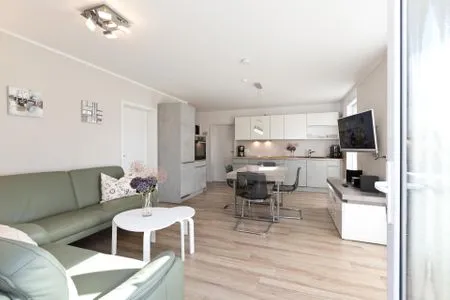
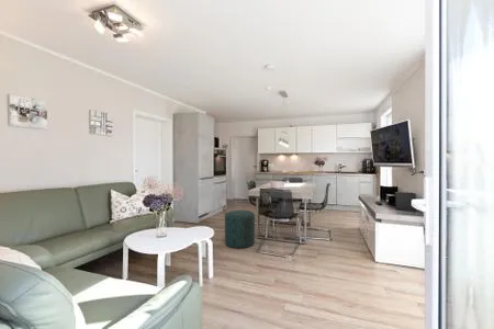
+ ottoman (239, 228)
